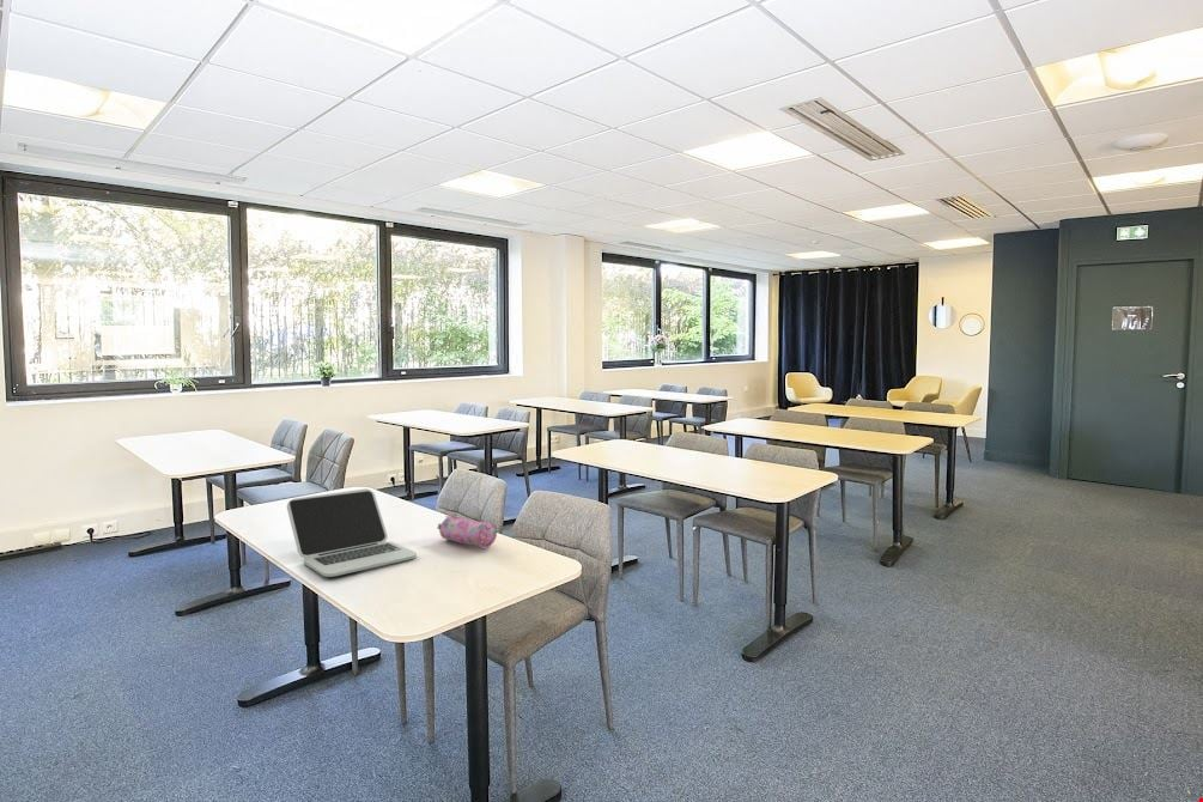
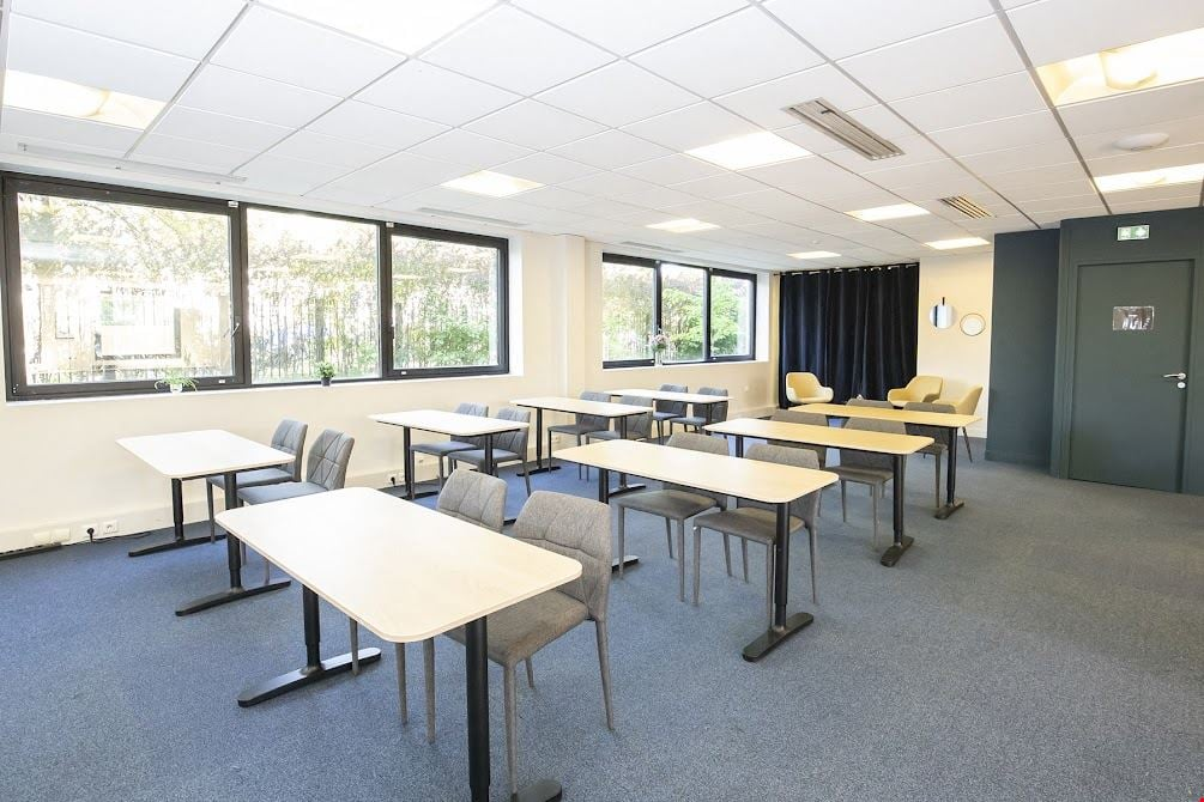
- pencil case (467, 530)
- laptop (351, 528)
